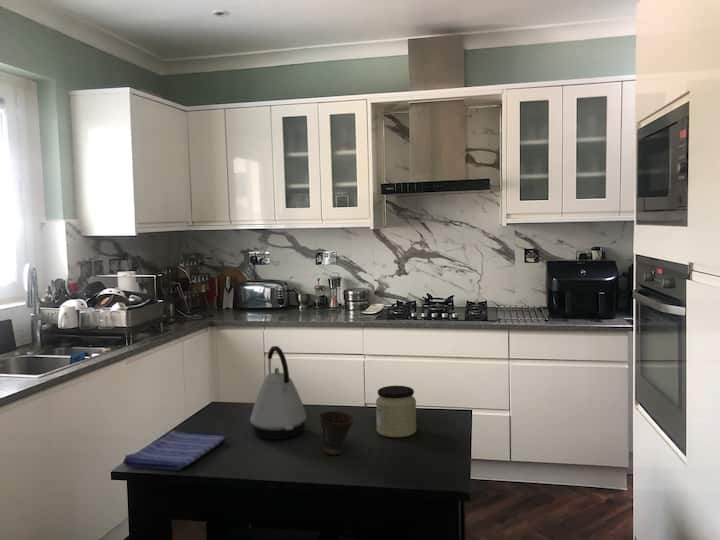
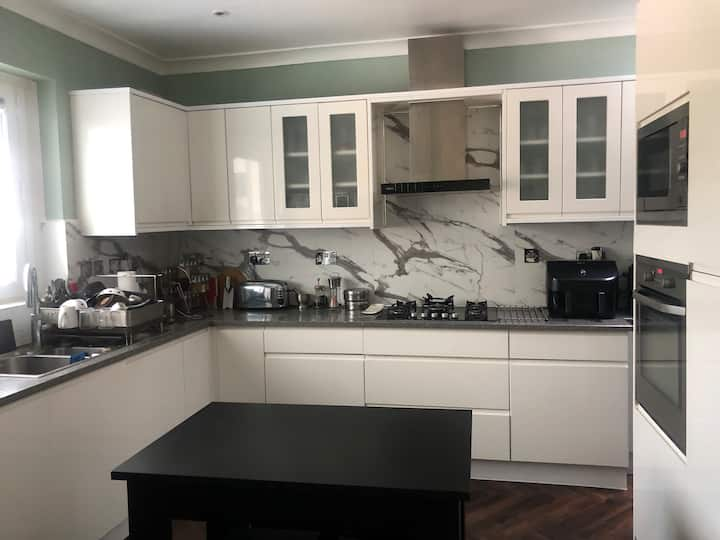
- jar (396, 410)
- dish towel (176, 448)
- kettle (277, 389)
- cup (337, 434)
